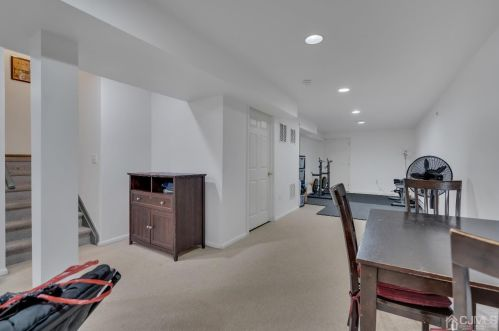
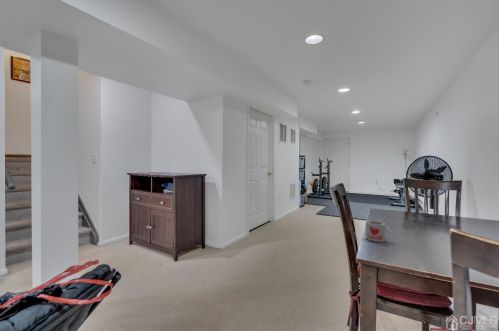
+ mug (378, 231)
